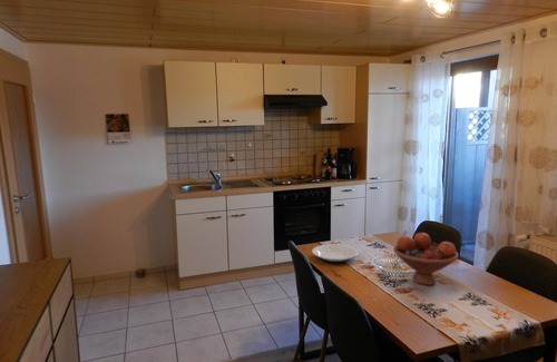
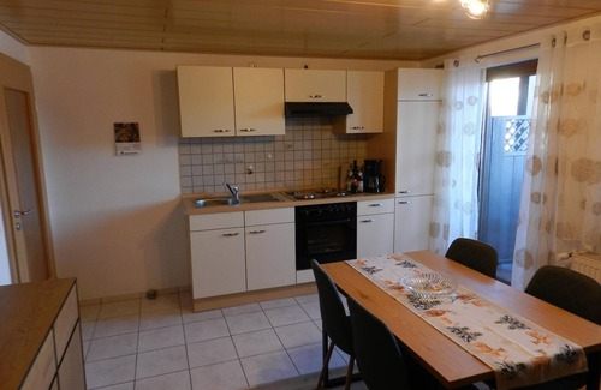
- fruit bowl (424, 260)
- plate (334, 254)
